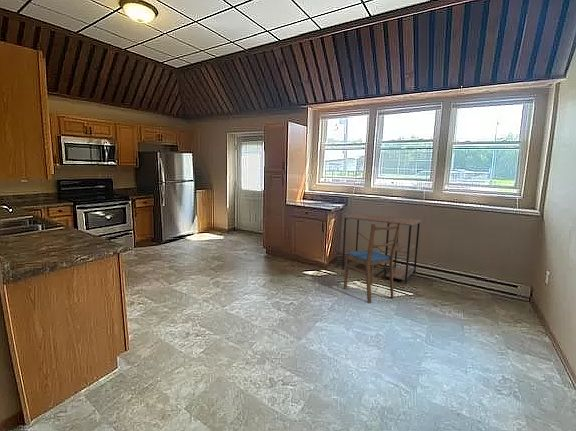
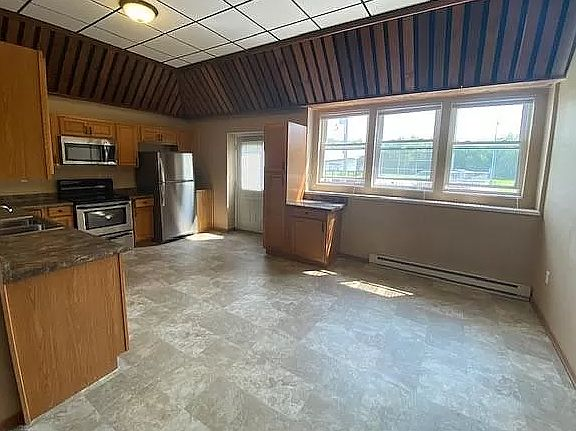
- desk (377, 247)
- dining chair (370, 256)
